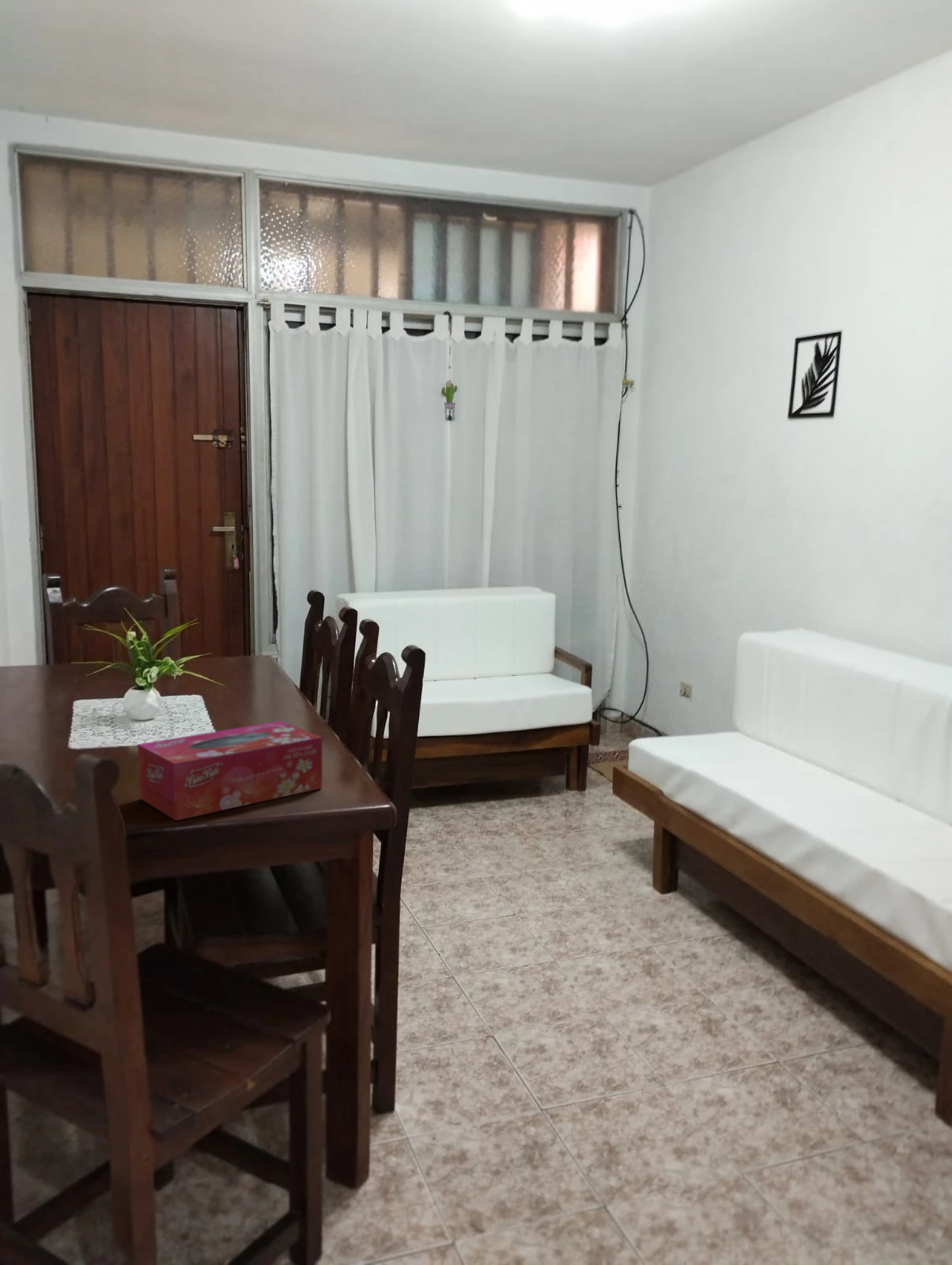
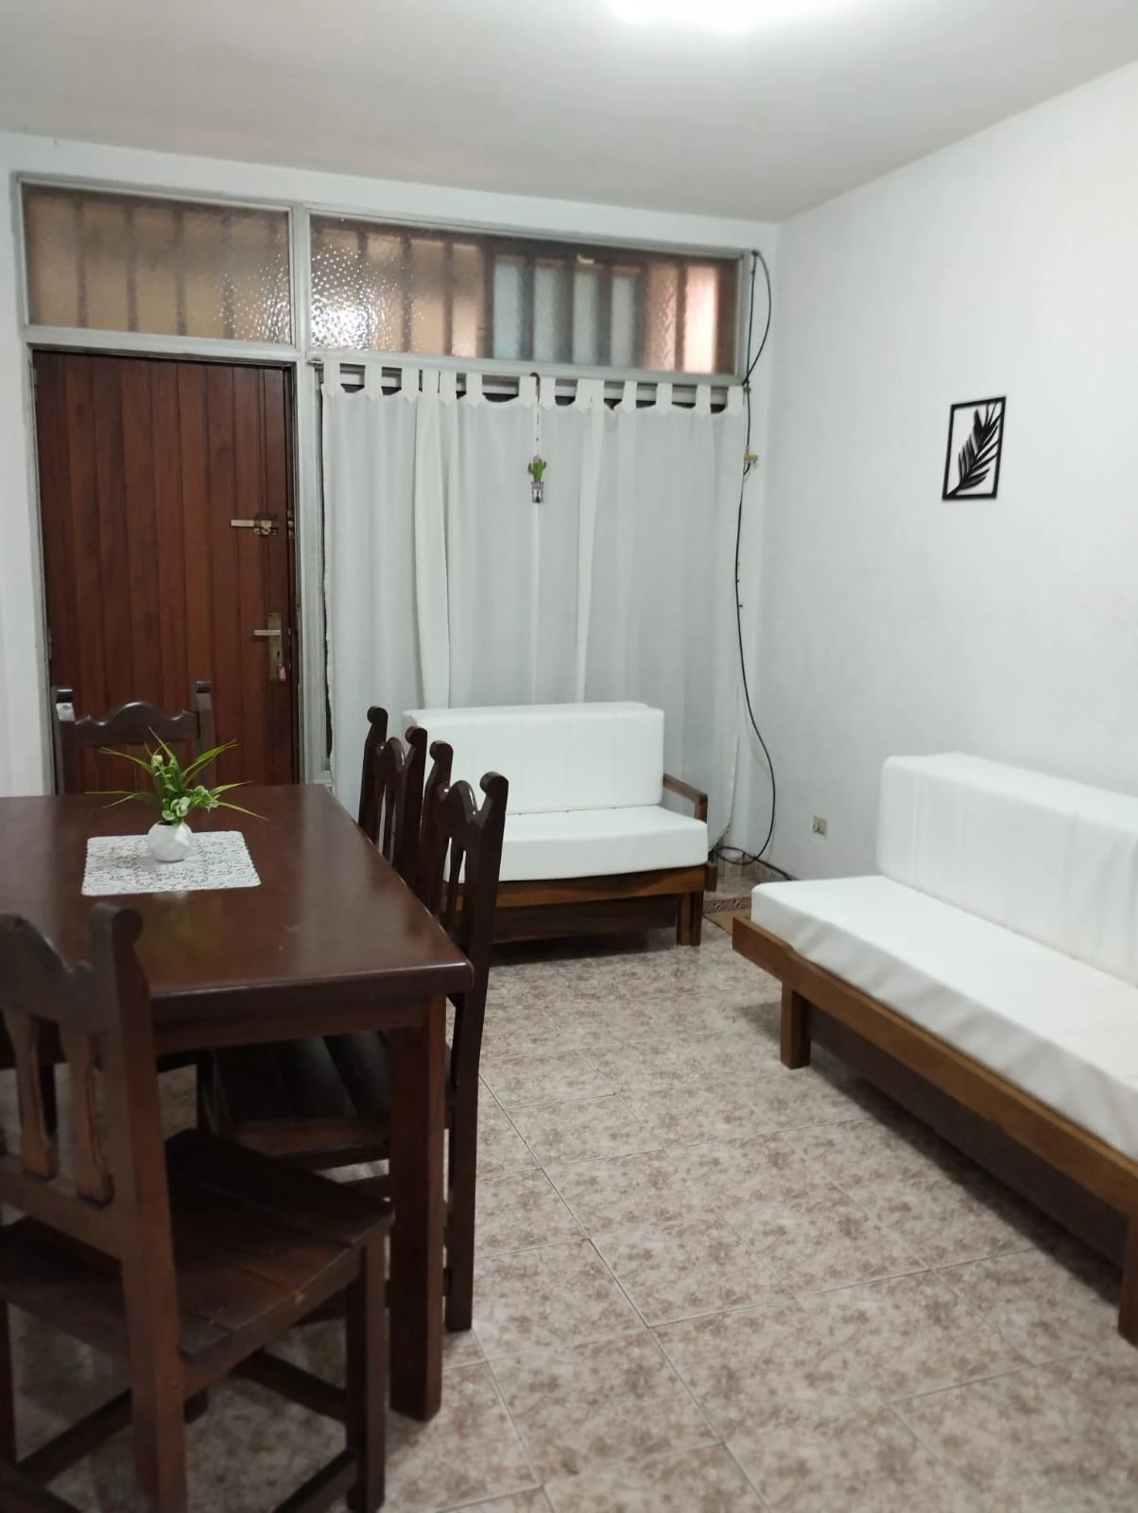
- tissue box (232, 766)
